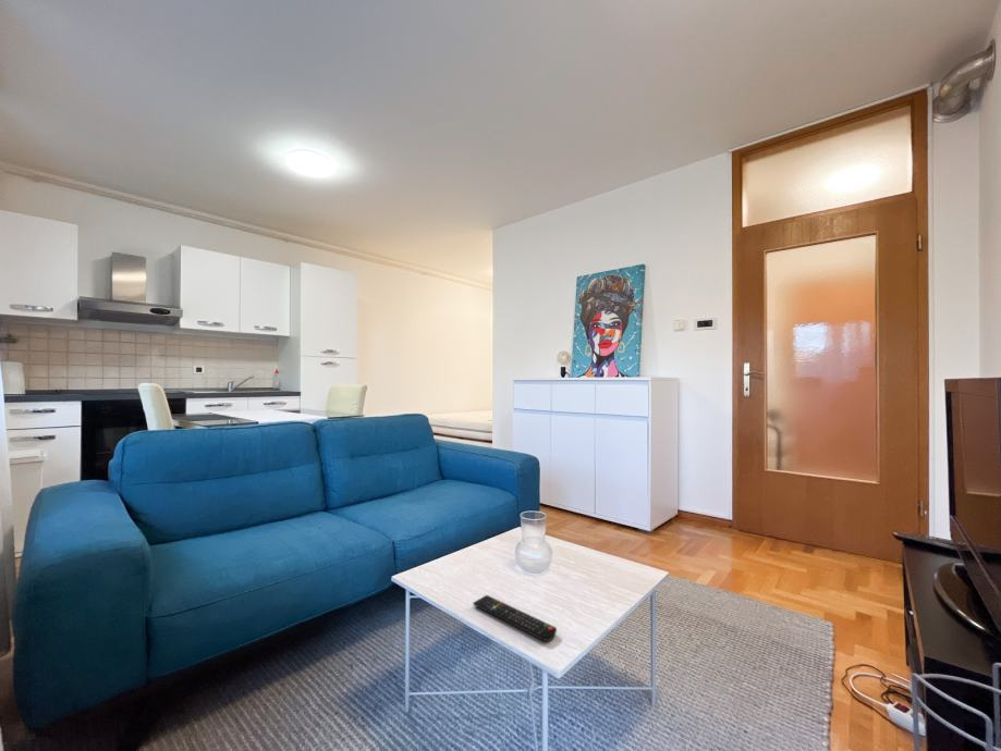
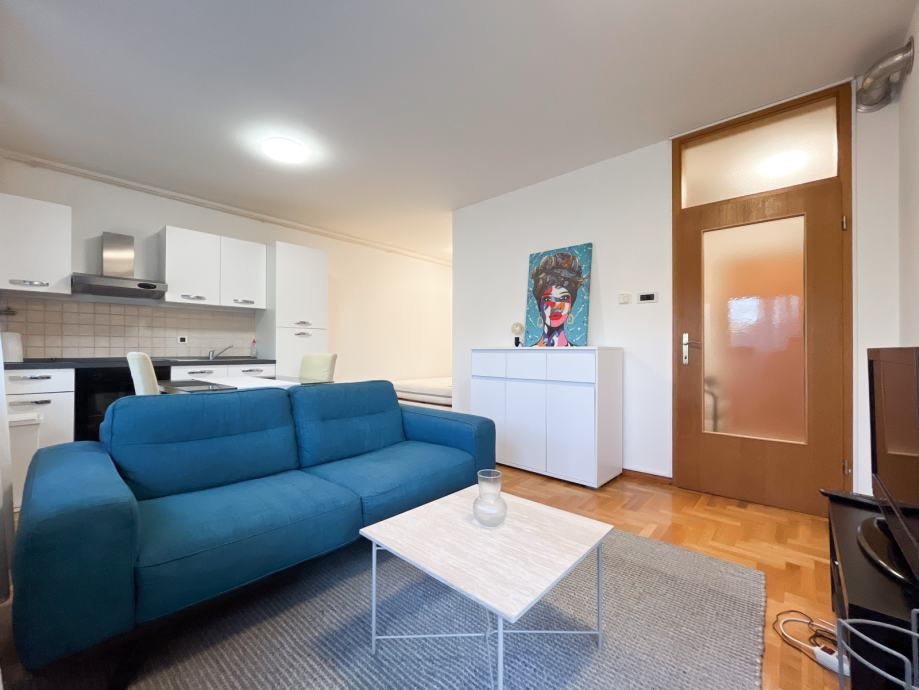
- remote control (513, 617)
